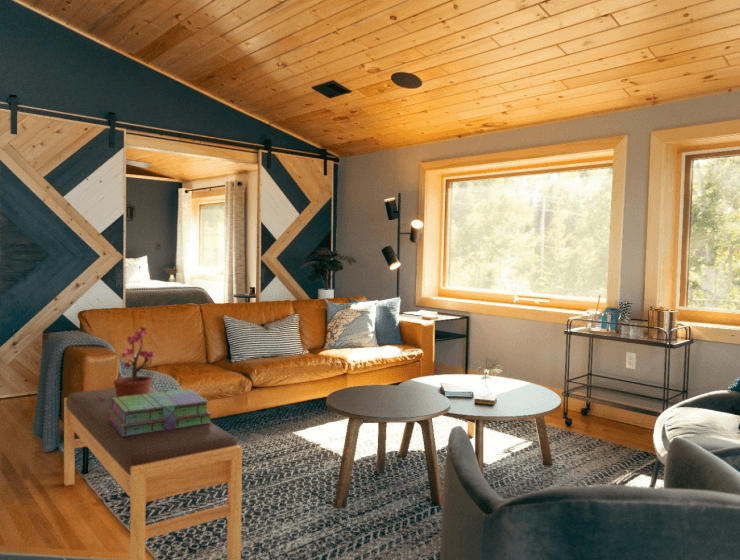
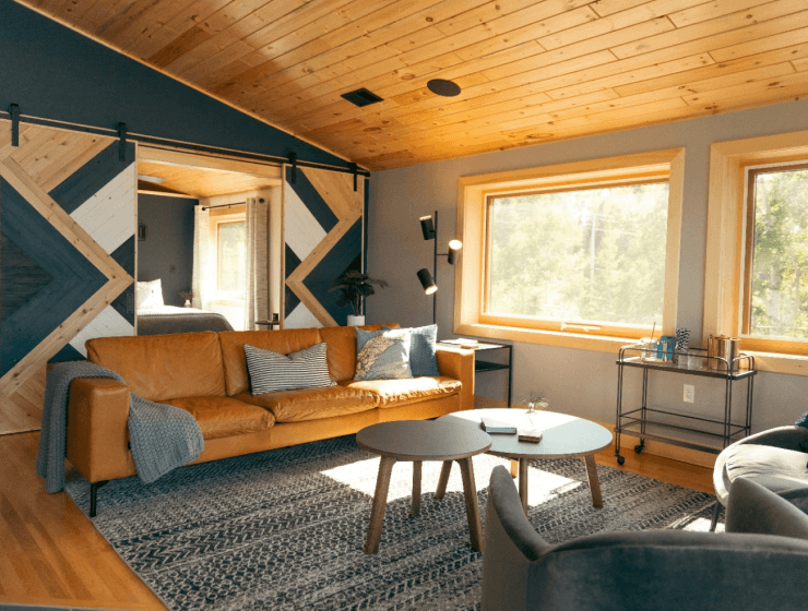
- potted plant (128, 362)
- stack of books (159, 409)
- bench (140, 464)
